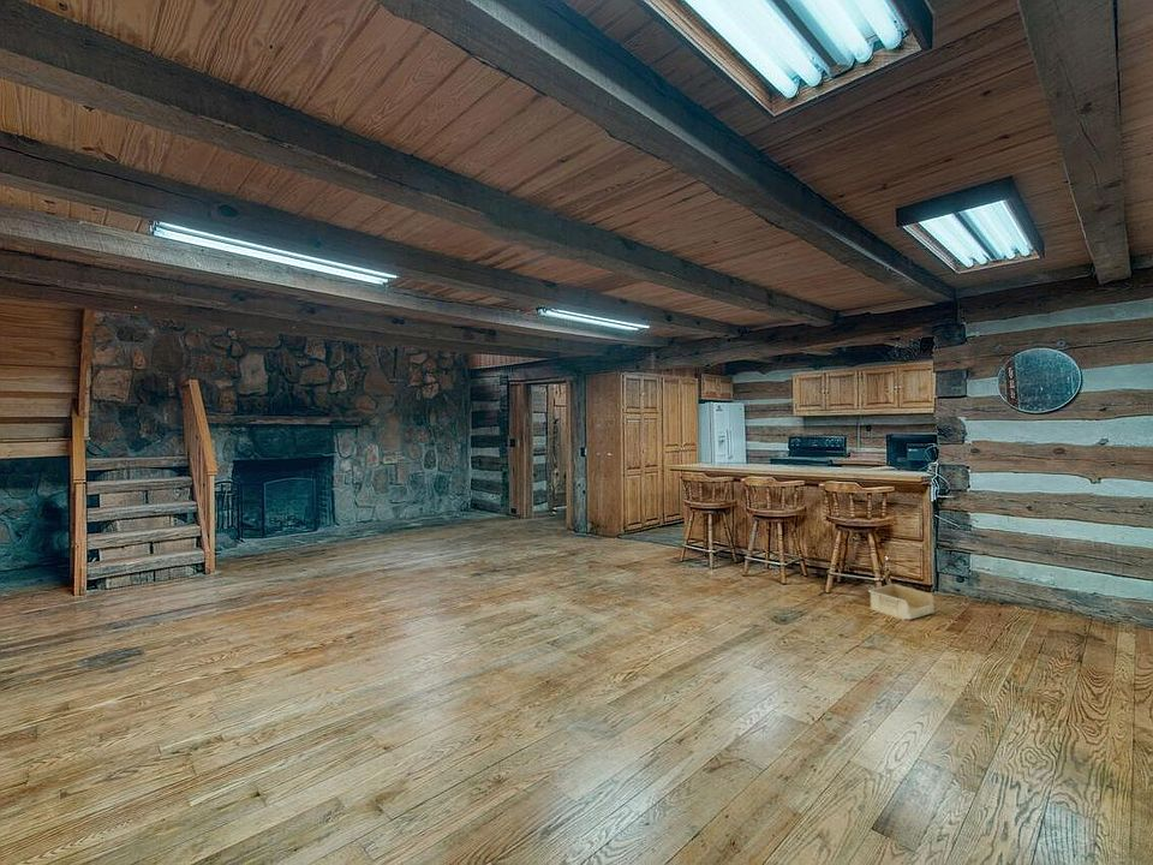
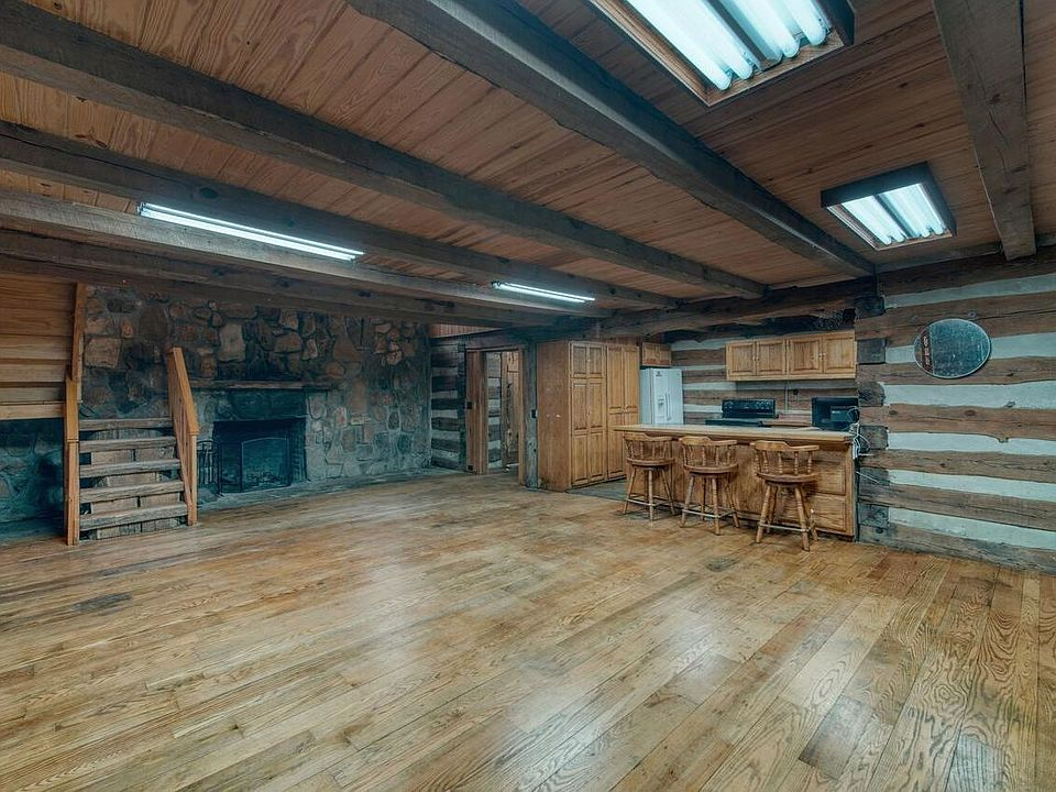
- storage bin (901, 601)
